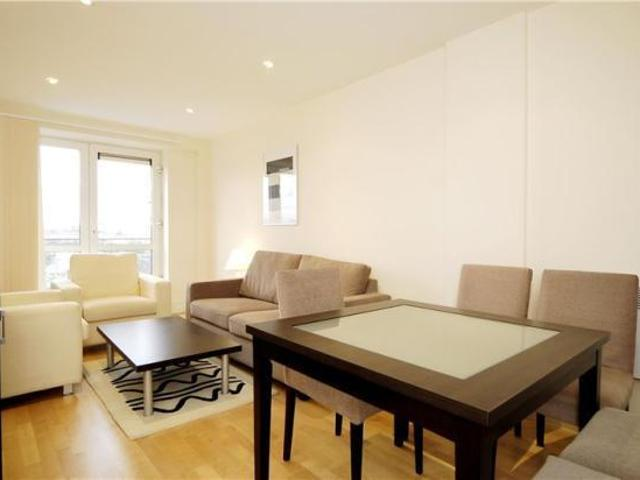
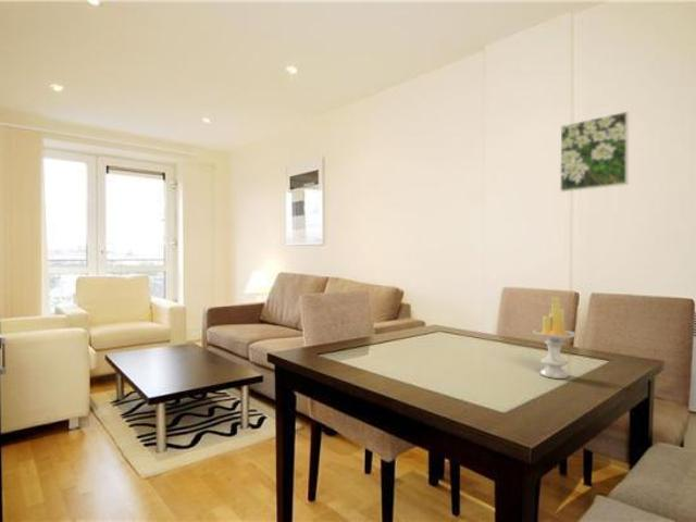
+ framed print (593, 153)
+ candle (554, 335)
